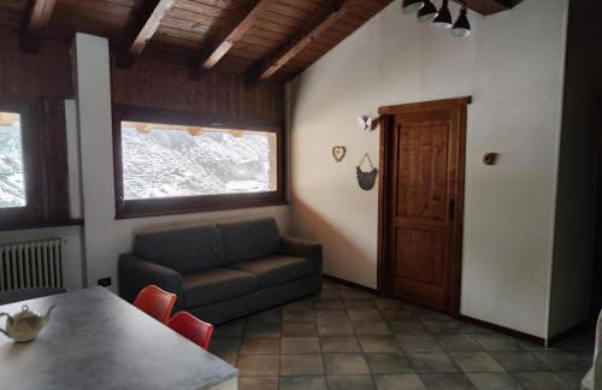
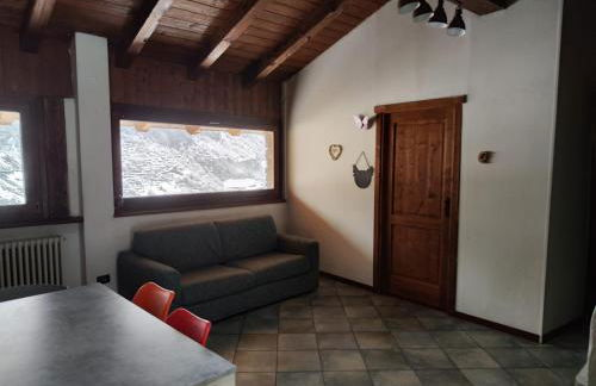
- teapot (28, 320)
